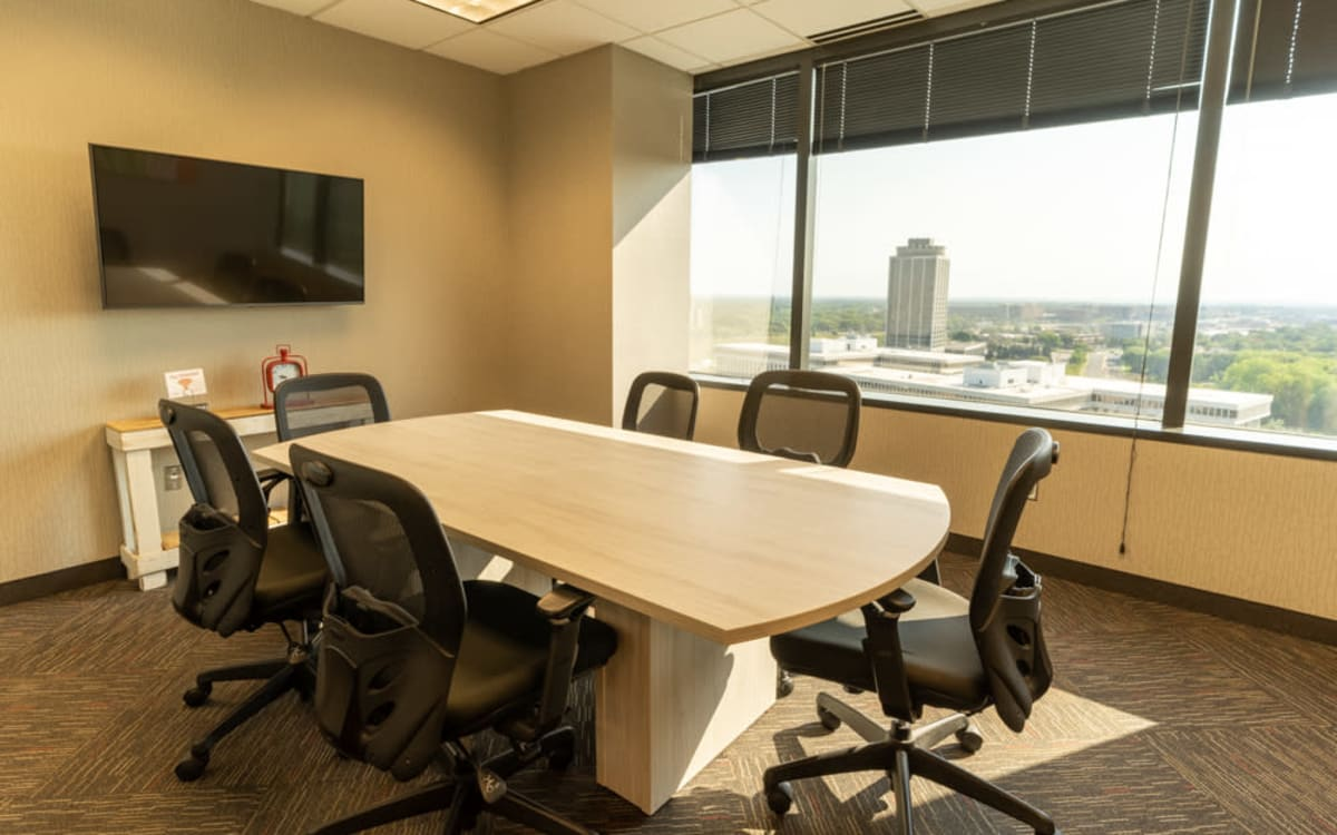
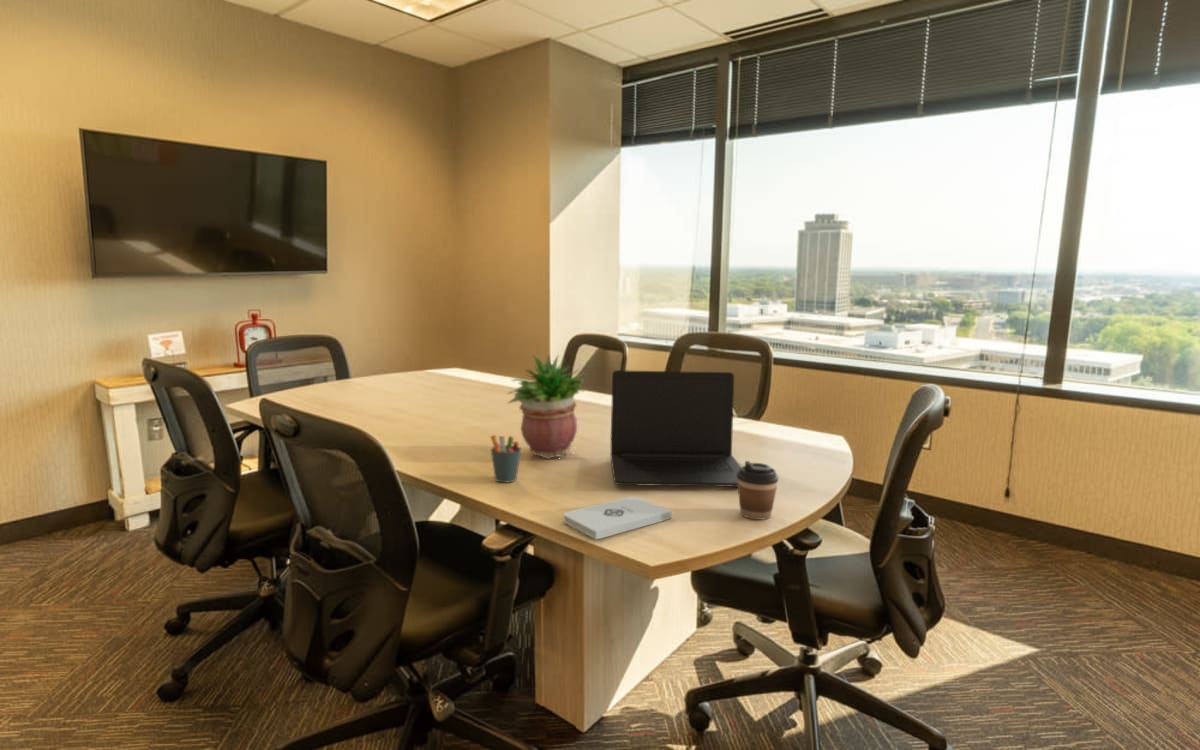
+ pen holder (505, 455)
+ potted plant (548, 404)
+ coffee cup (756, 488)
+ notepad (616, 516)
+ laptop (678, 425)
